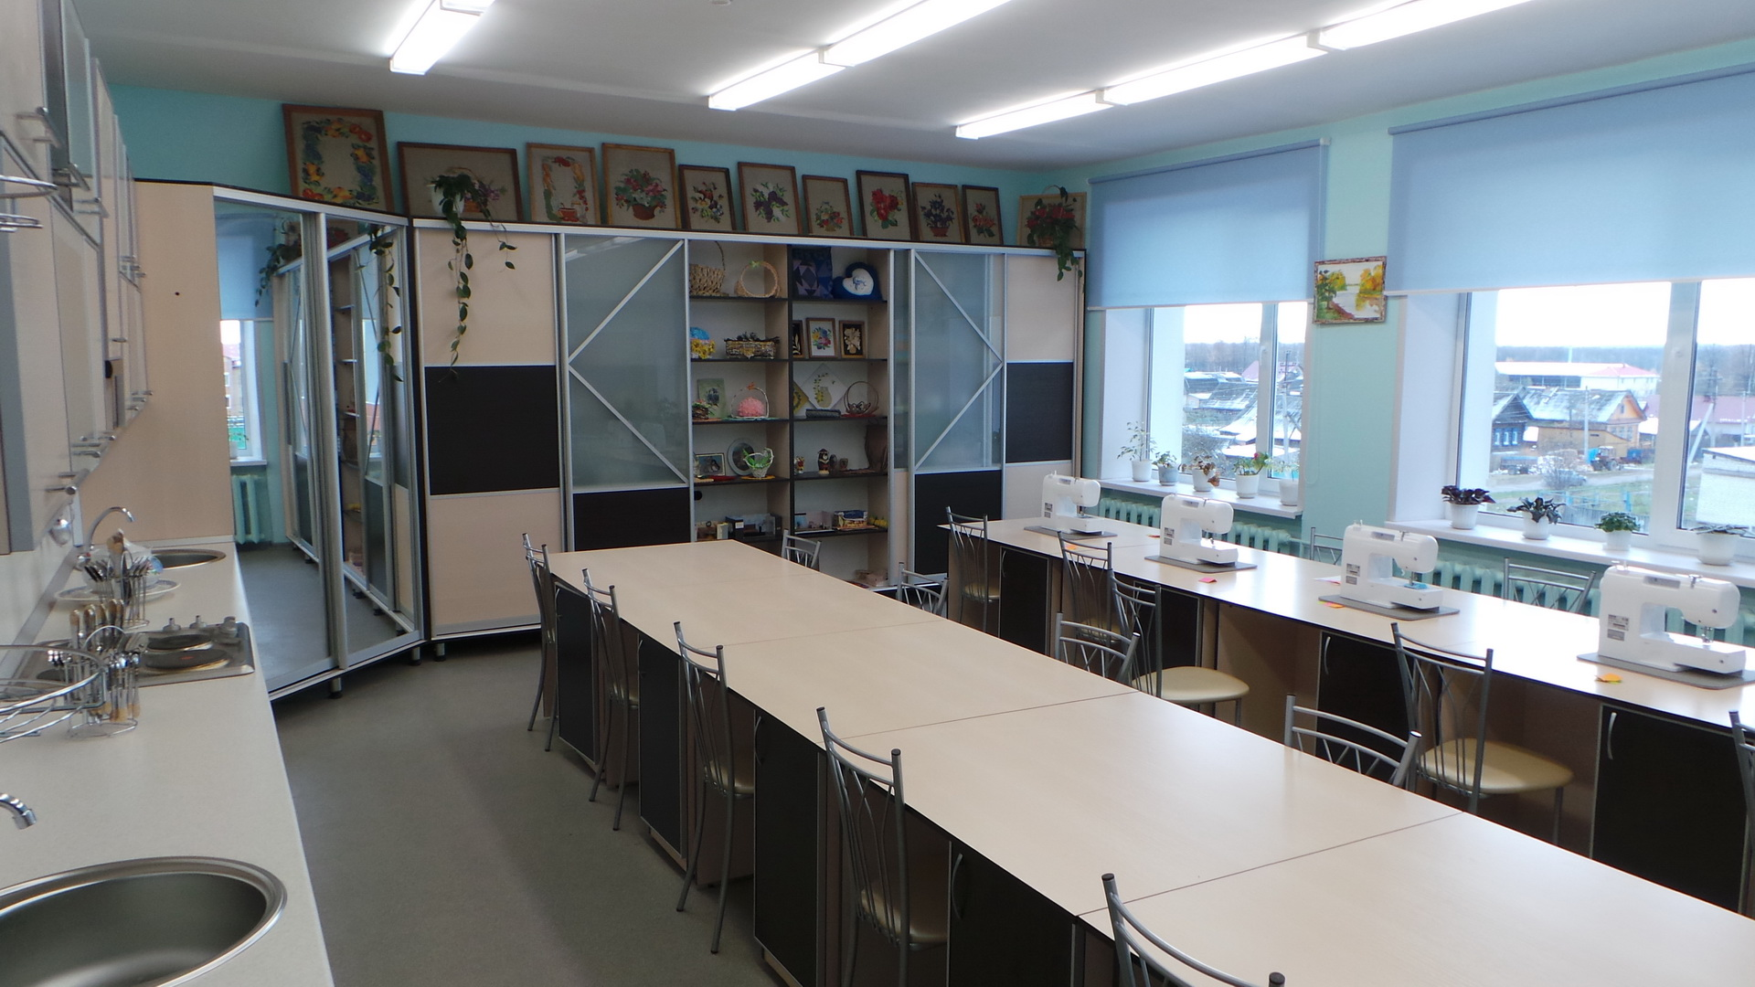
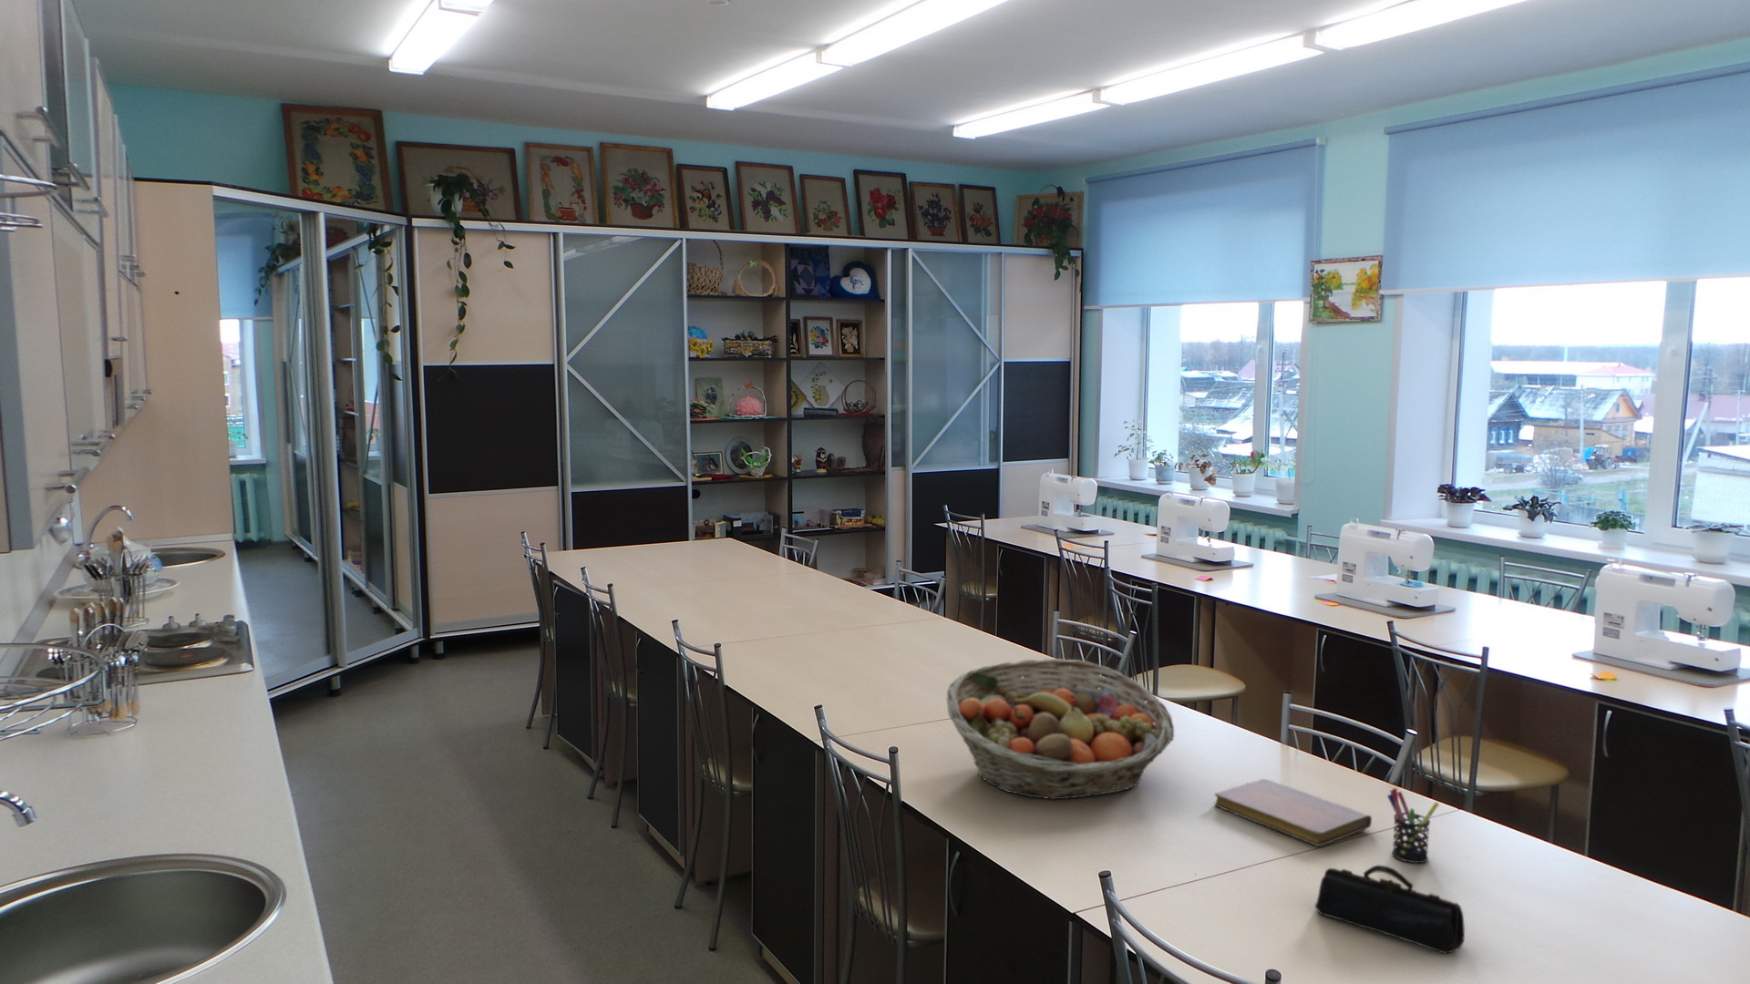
+ notebook (1290, 809)
+ pencil case (1389, 896)
+ fruit basket (1058, 726)
+ pen holder (1409, 824)
